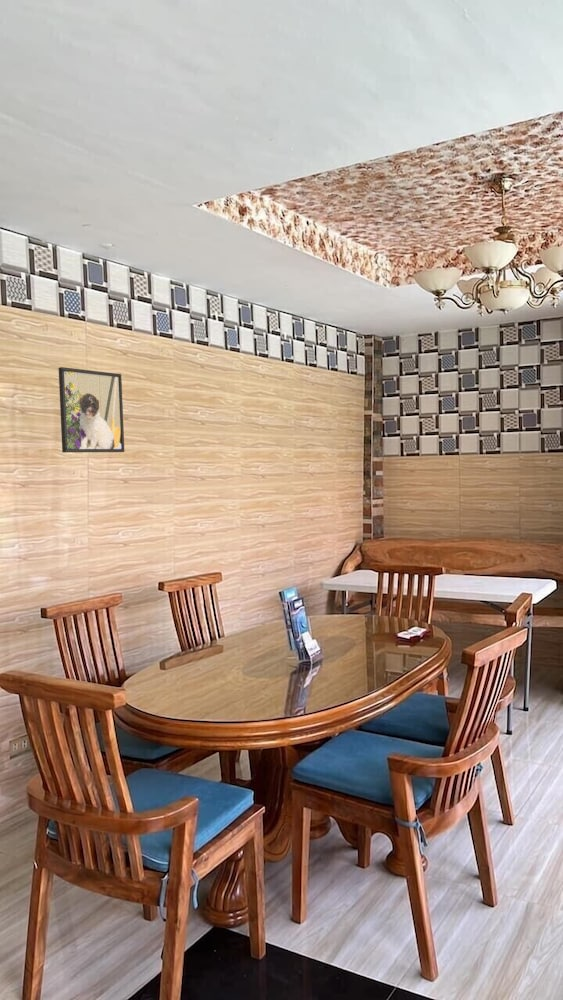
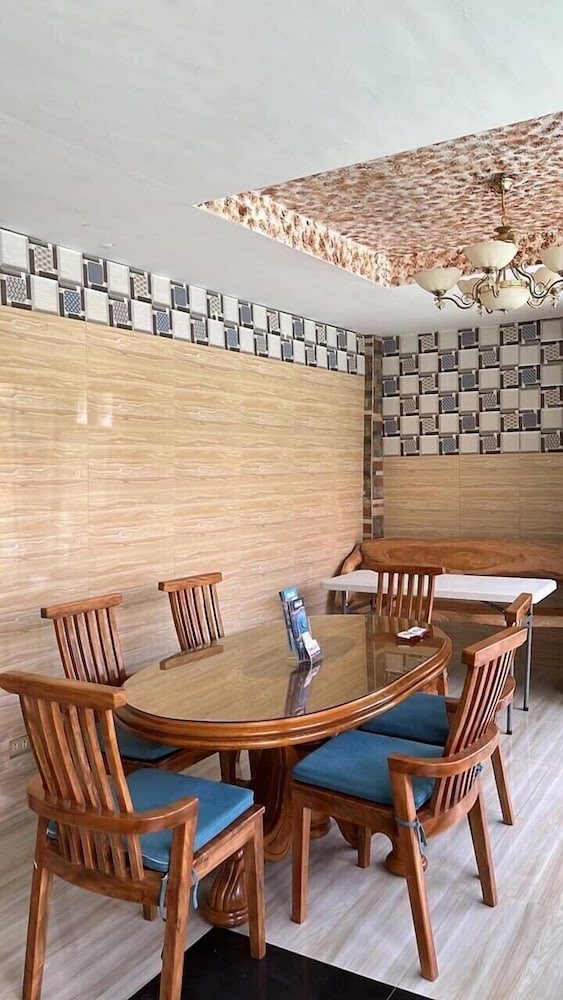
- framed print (93, 411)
